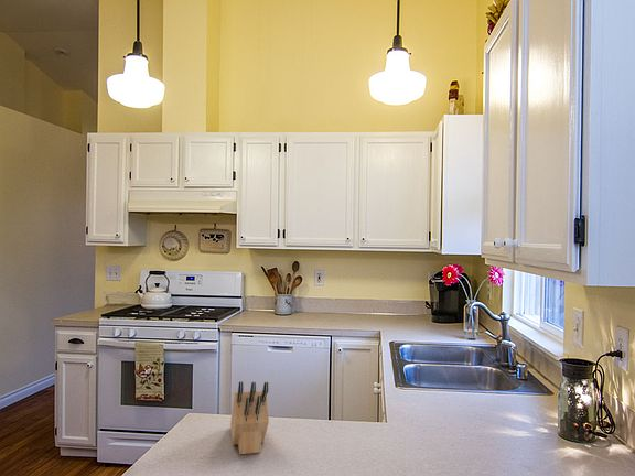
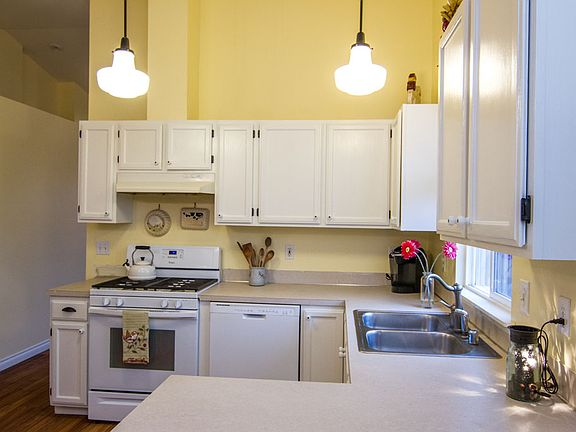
- knife block (249, 407)
